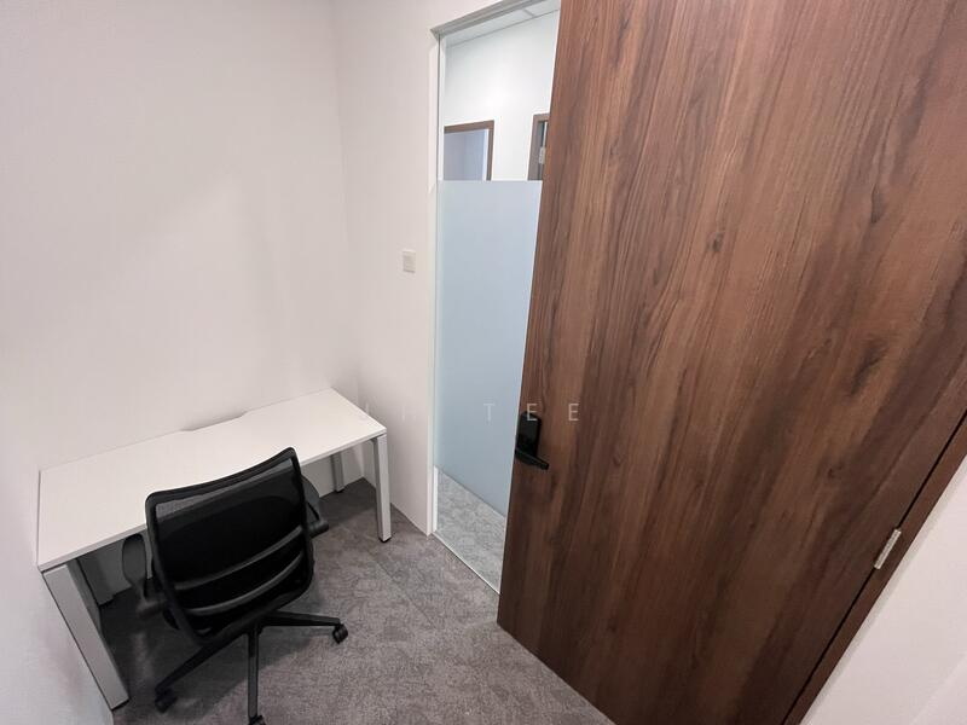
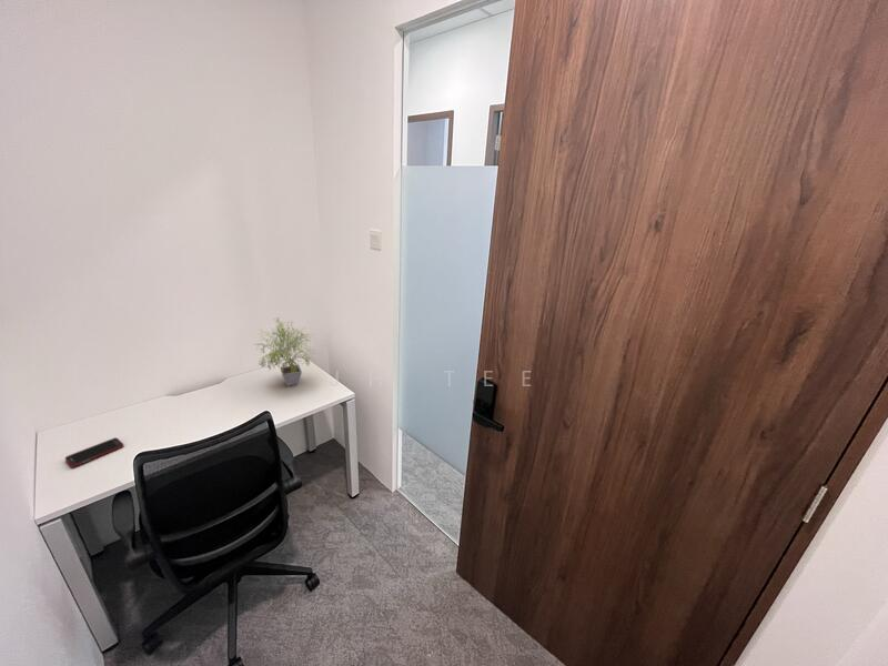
+ cell phone (95, 452)
+ potted plant (285, 353)
